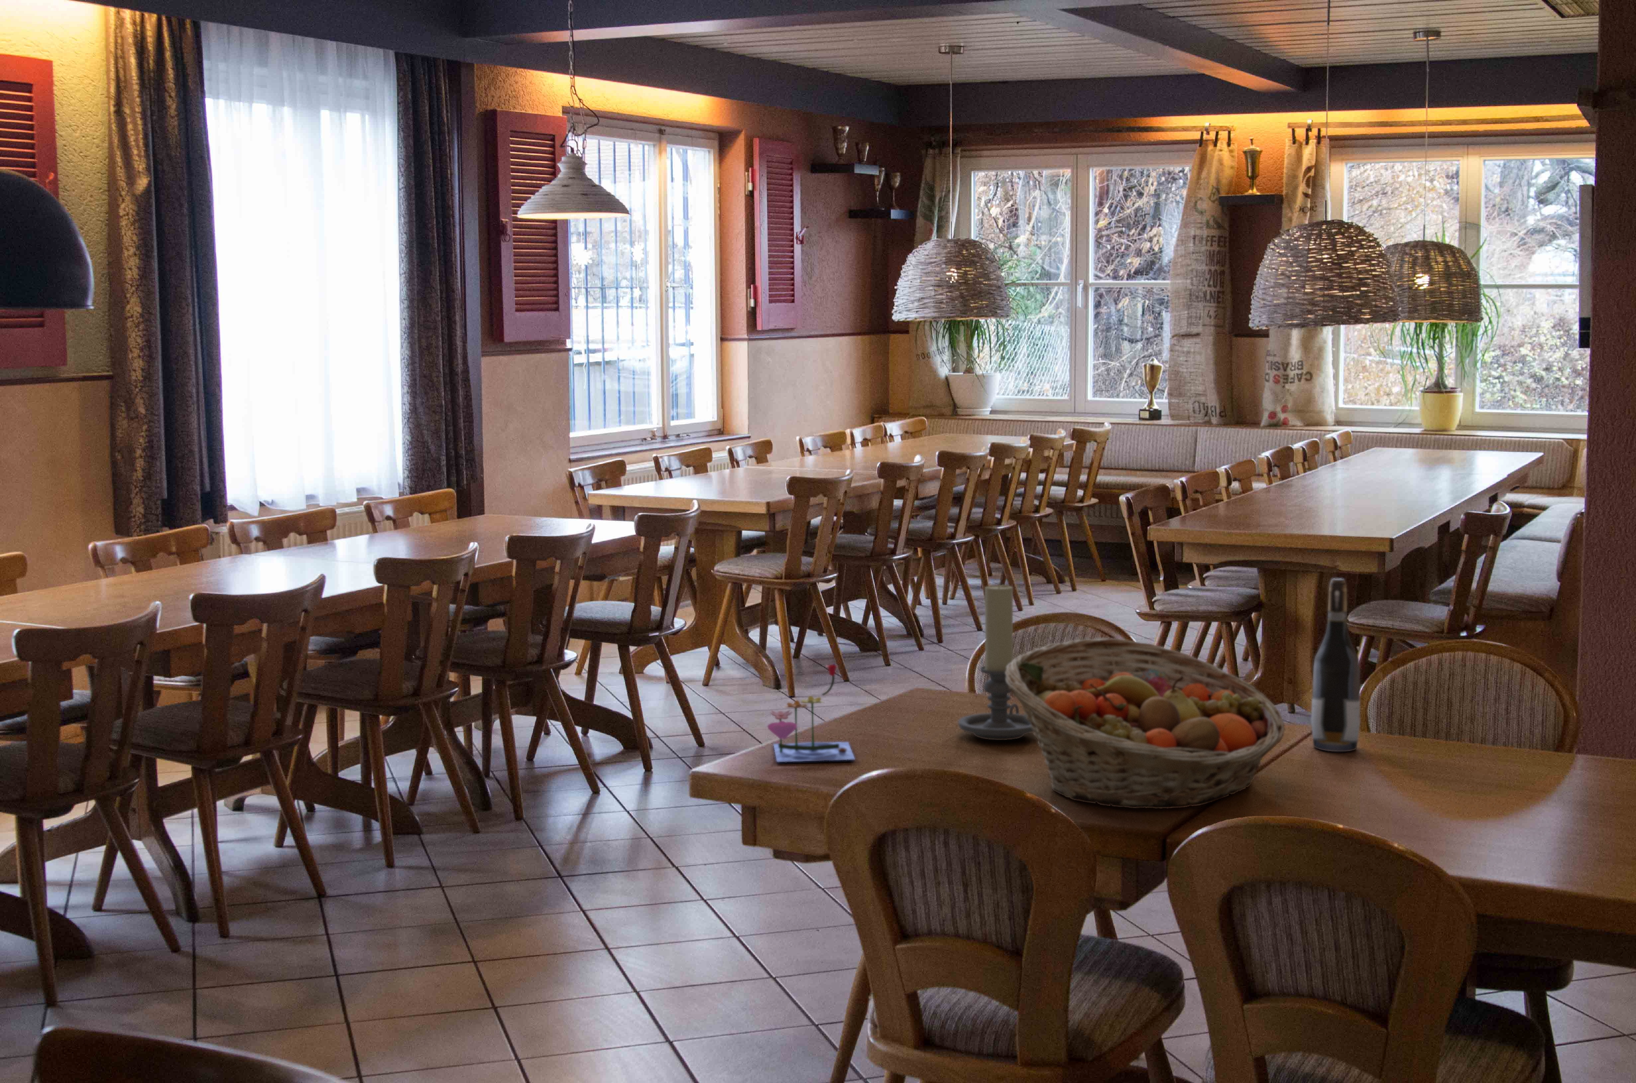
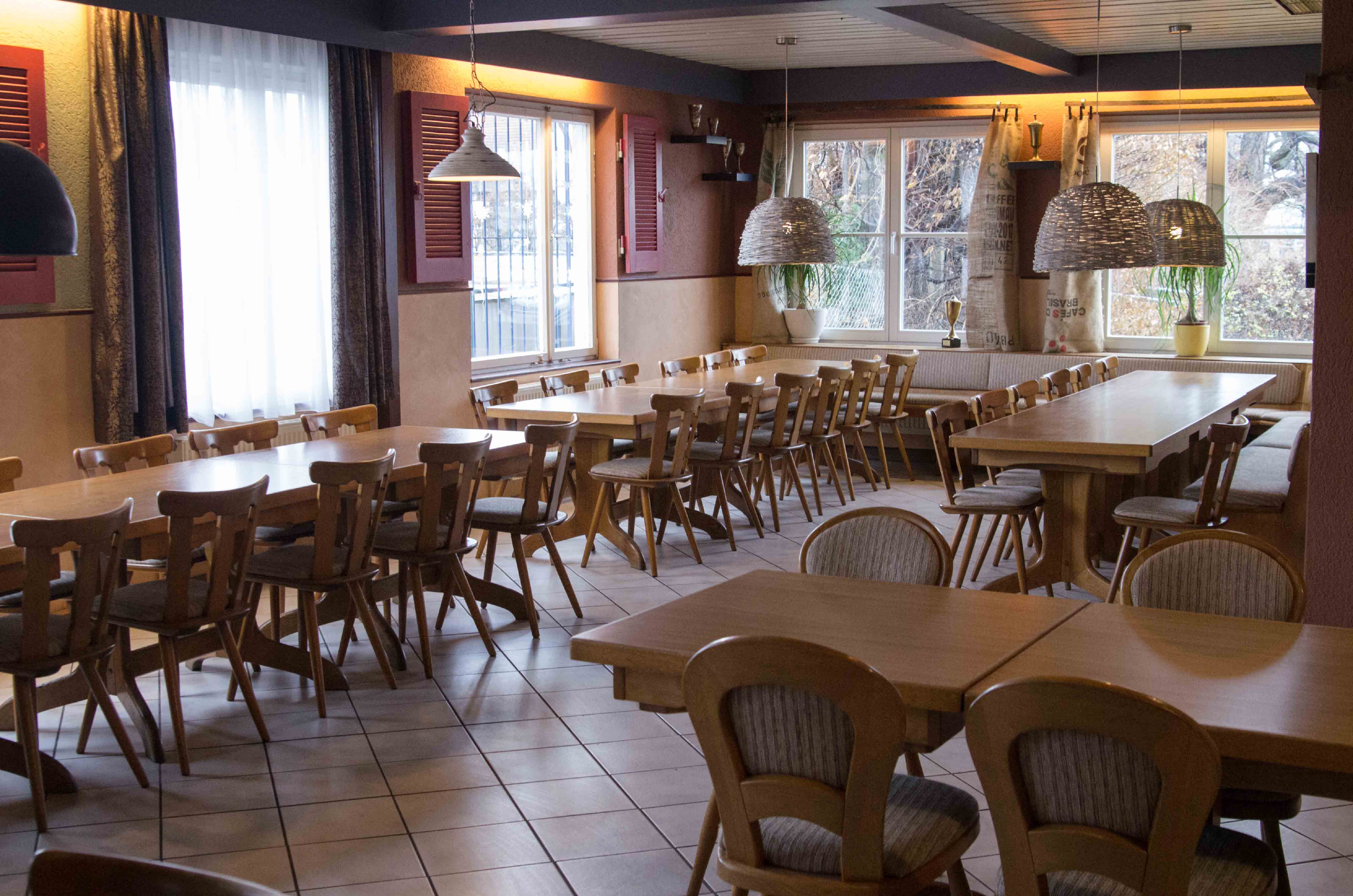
- candle holder (1001, 658)
- wine bottle (1336, 664)
- fruit basket (1144, 719)
- flower (808, 707)
